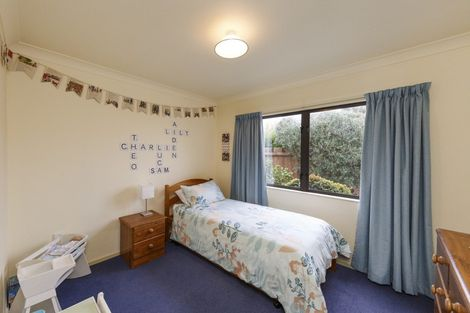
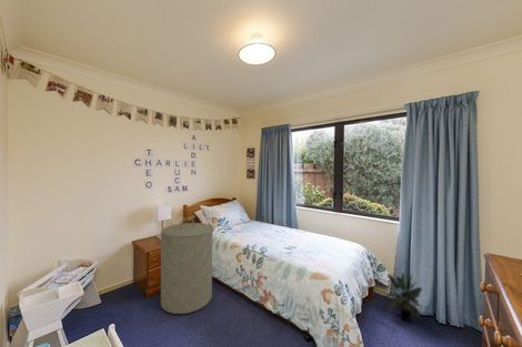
+ laundry hamper (188, 257)
+ potted plant (404, 297)
